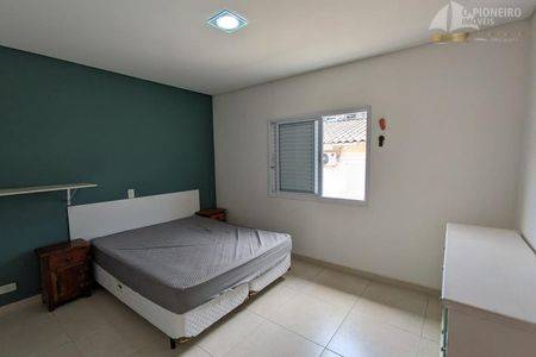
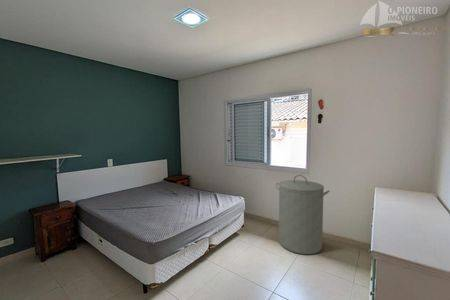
+ laundry hamper (300, 209)
